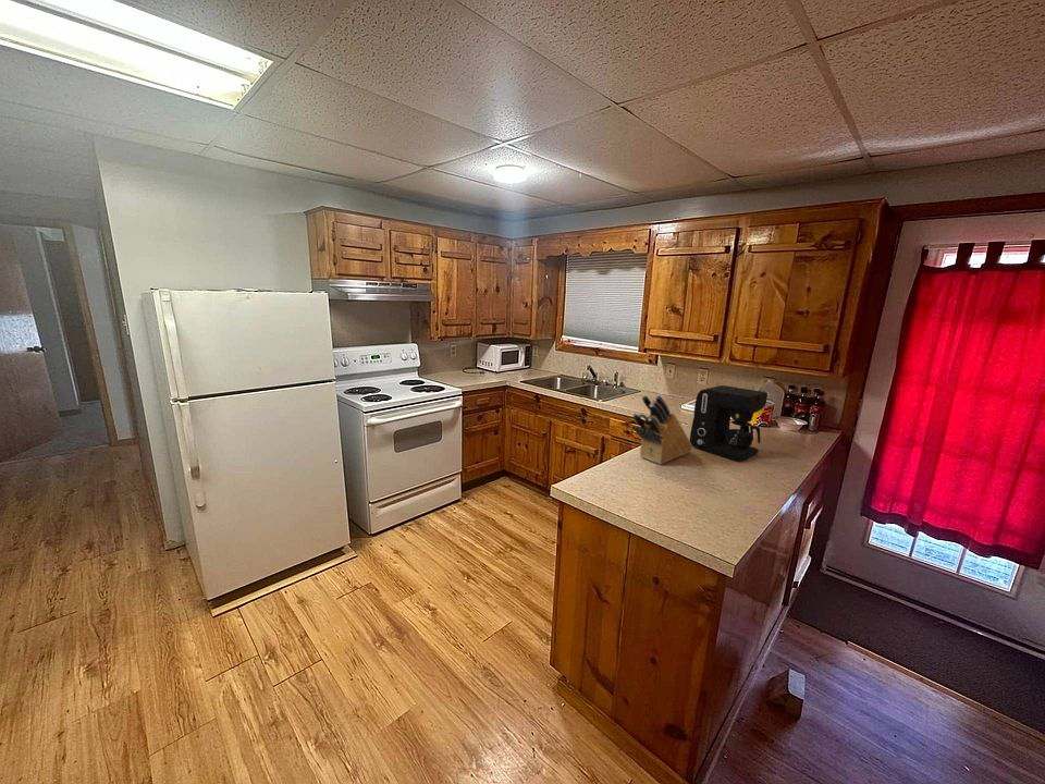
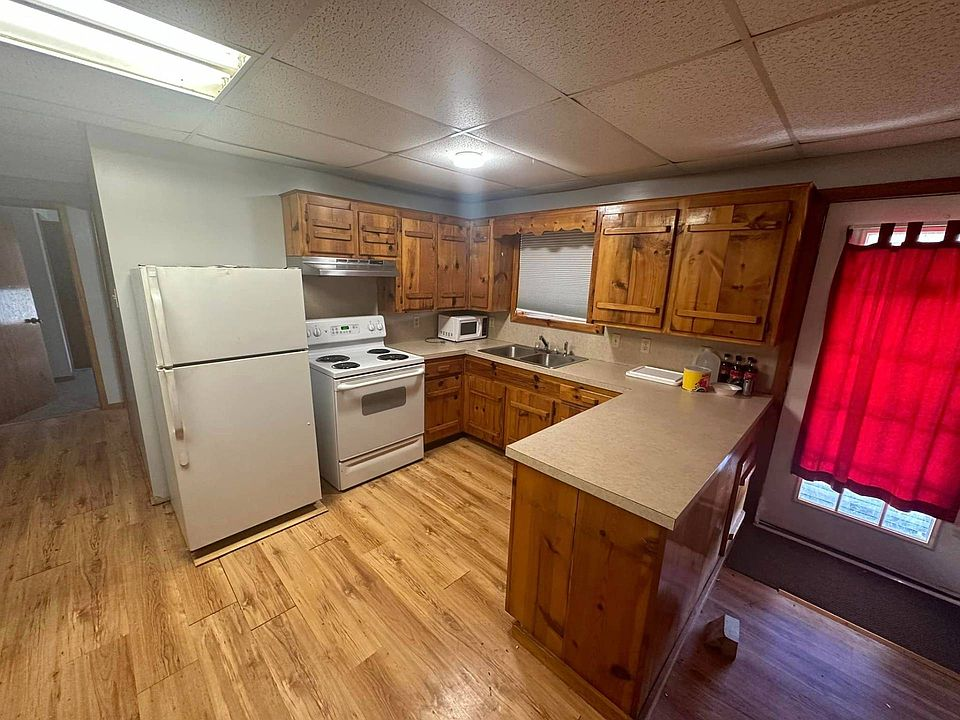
- coffee maker (729, 420)
- knife block (663, 425)
